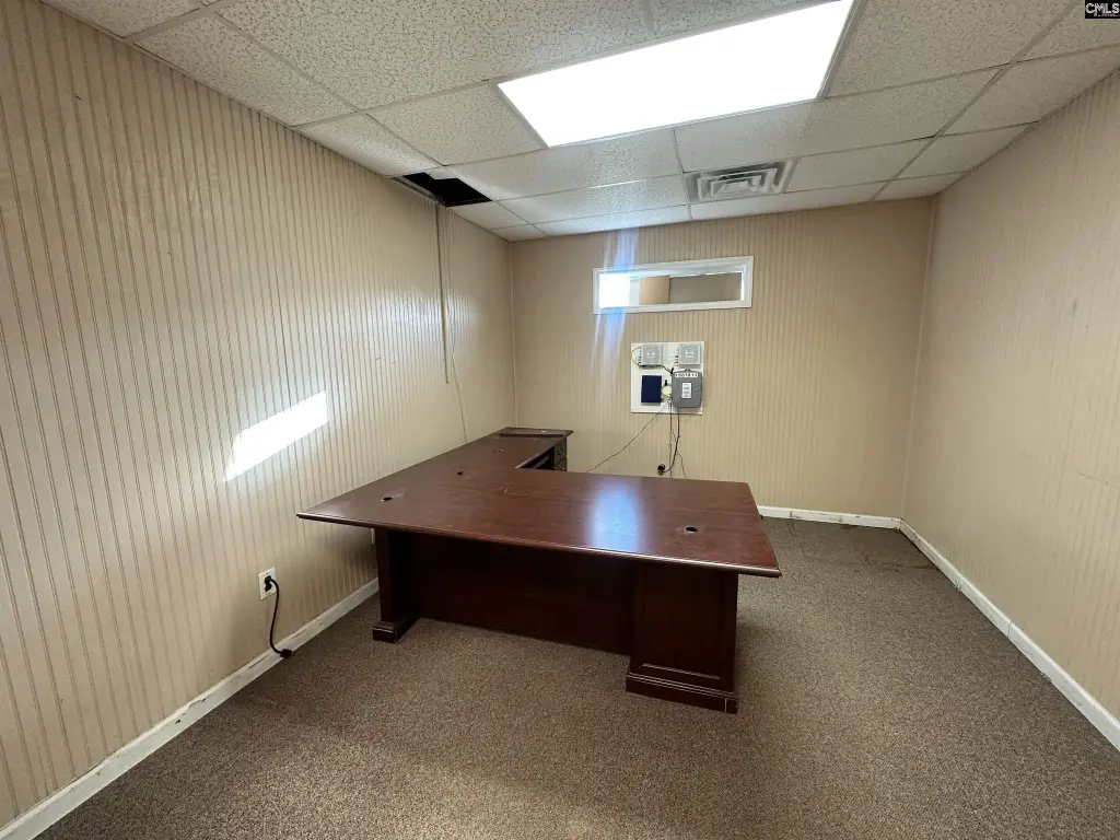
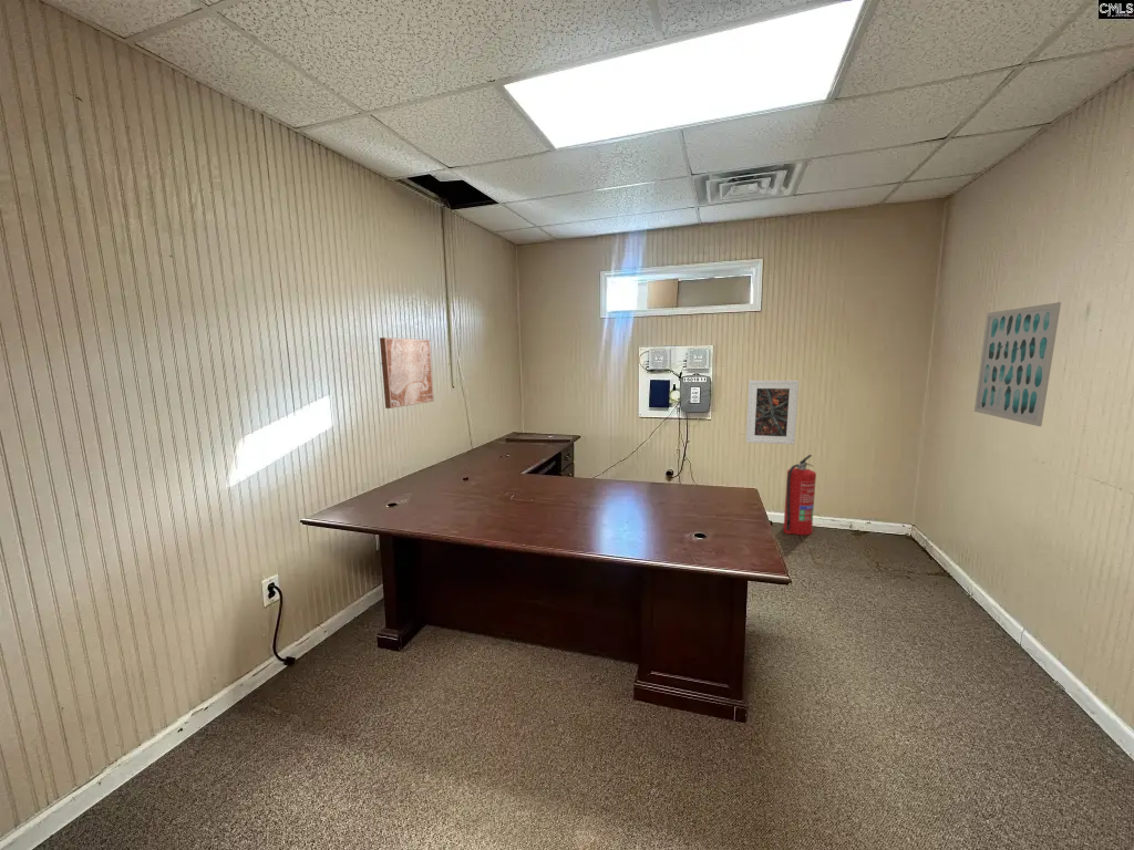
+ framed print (771, 412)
+ wall art (409, 372)
+ wall art (1011, 364)
+ fire extinguisher (798, 494)
